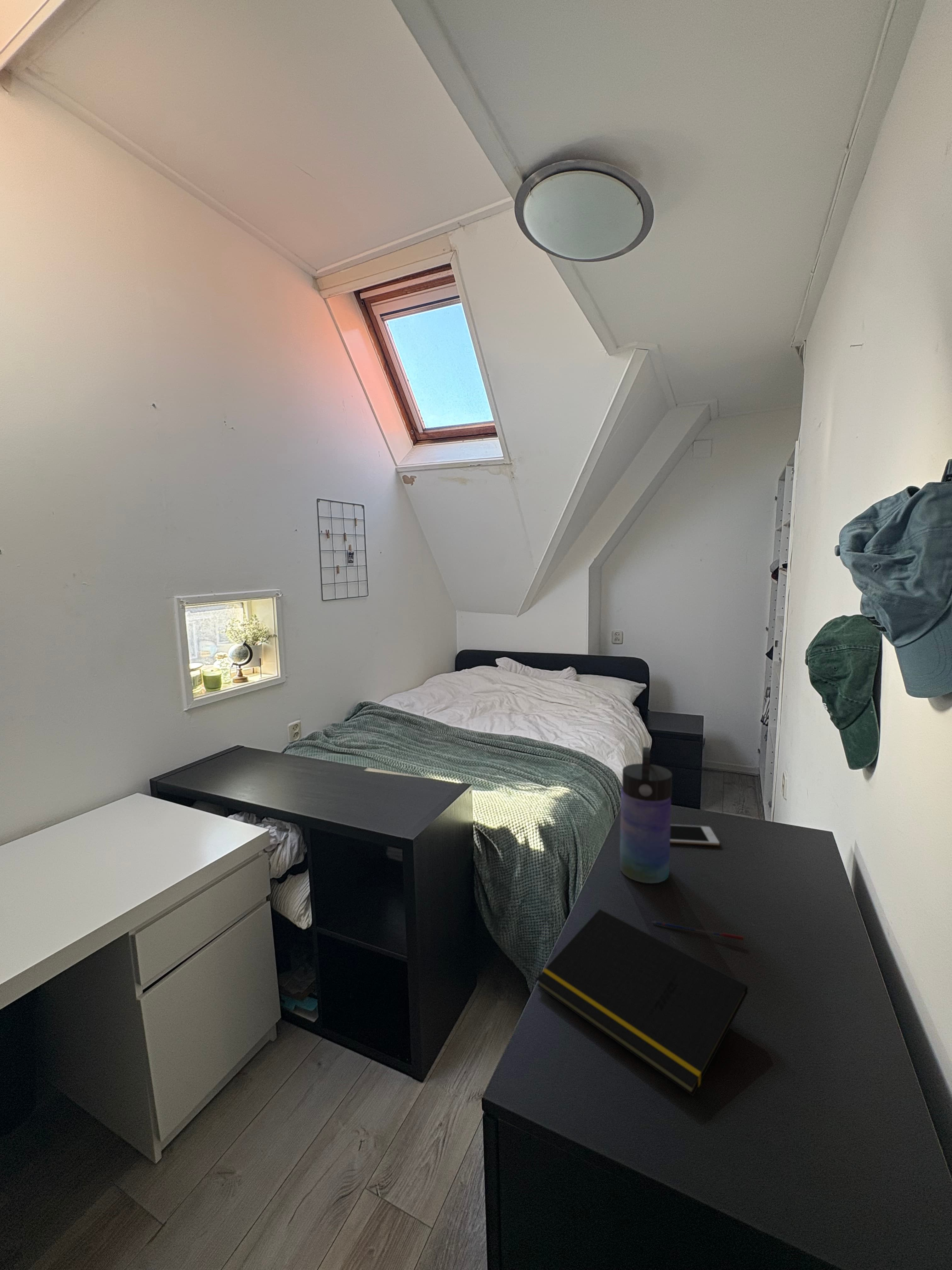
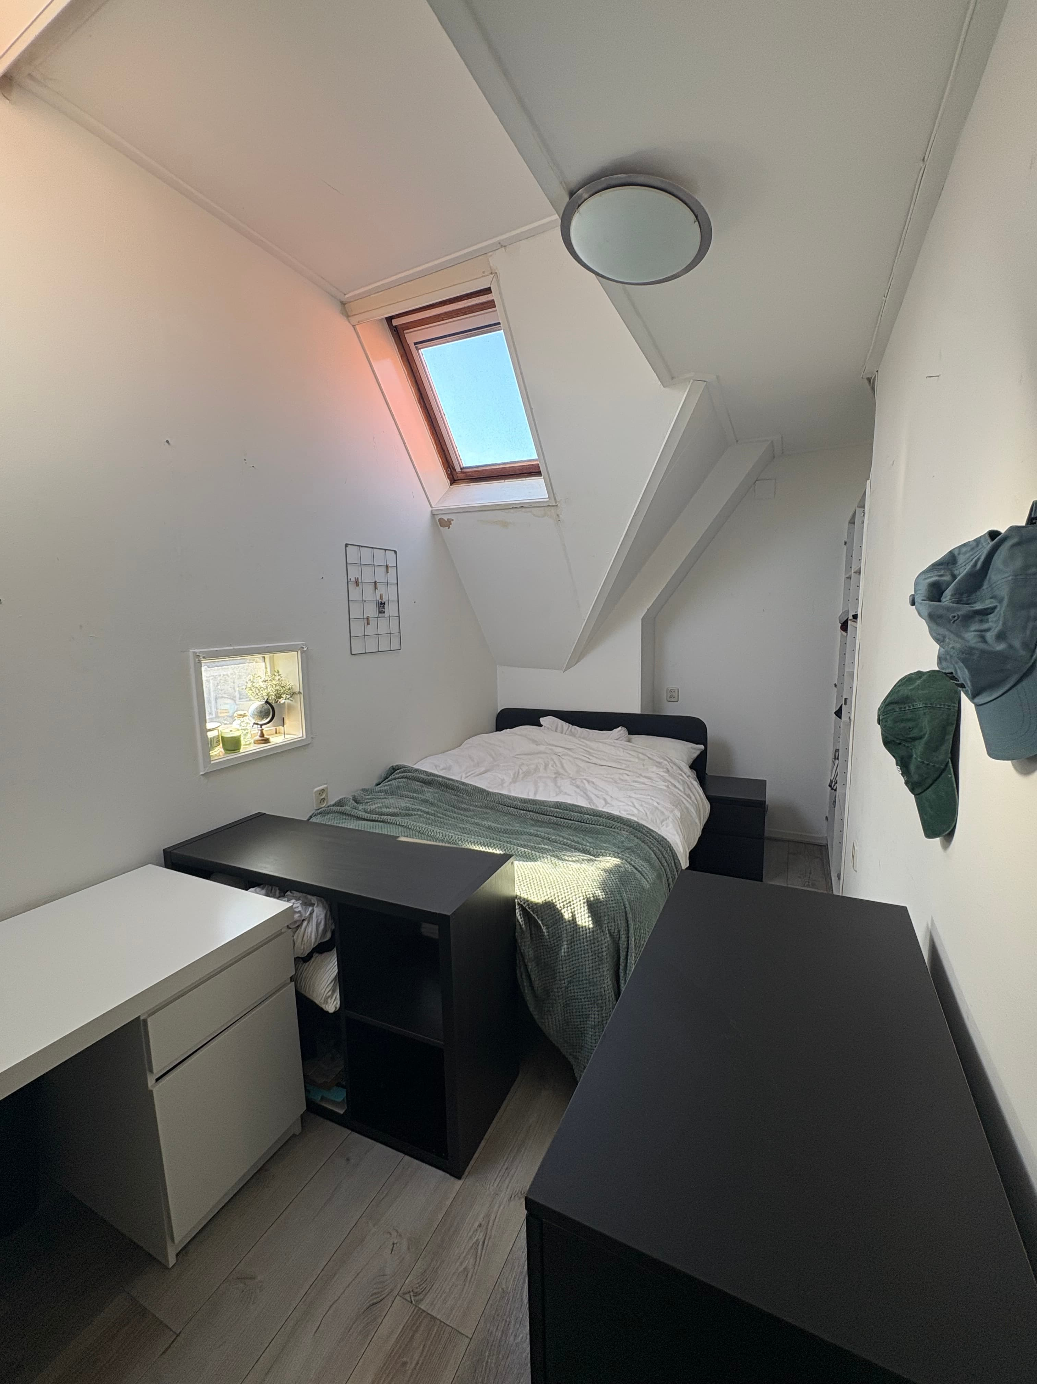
- notepad (638, 986)
- pen (696, 930)
- cell phone (677, 834)
- water bottle (645, 809)
